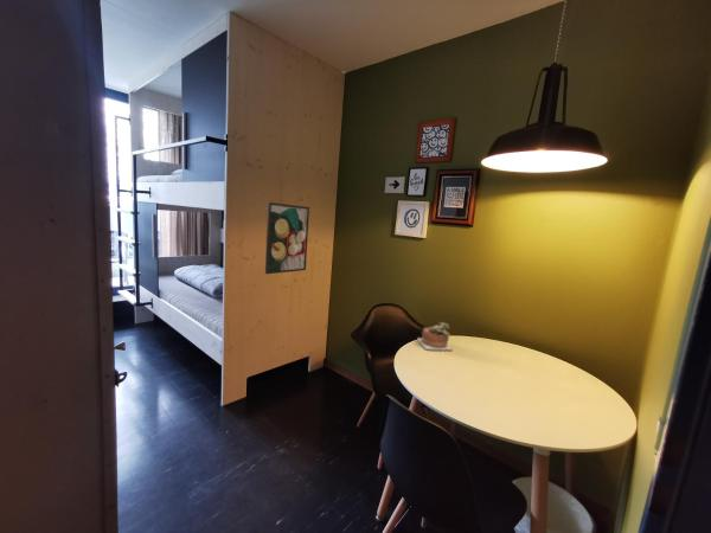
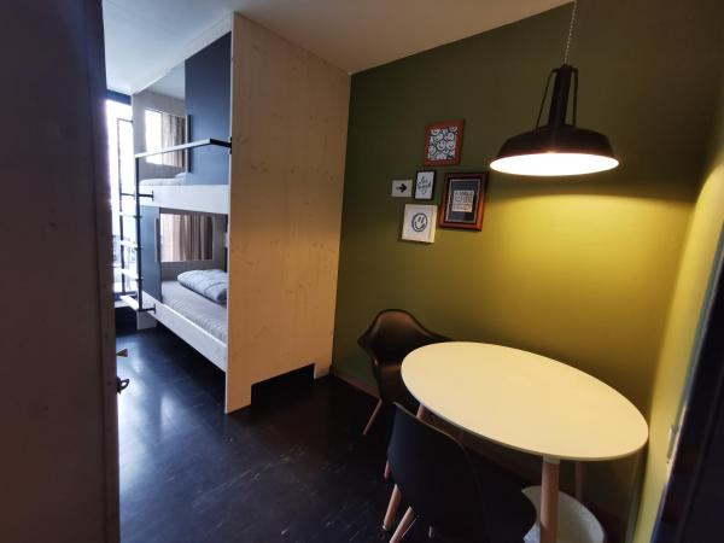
- succulent plant (435, 333)
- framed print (288, 238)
